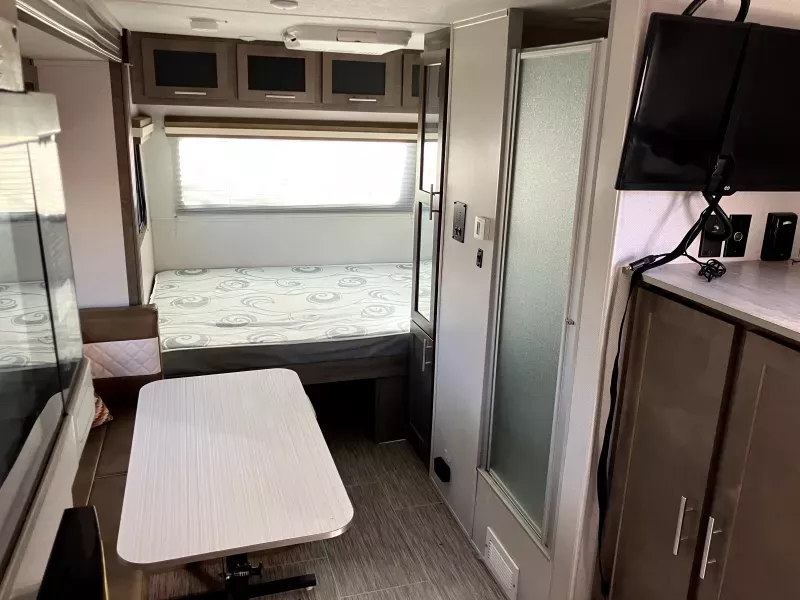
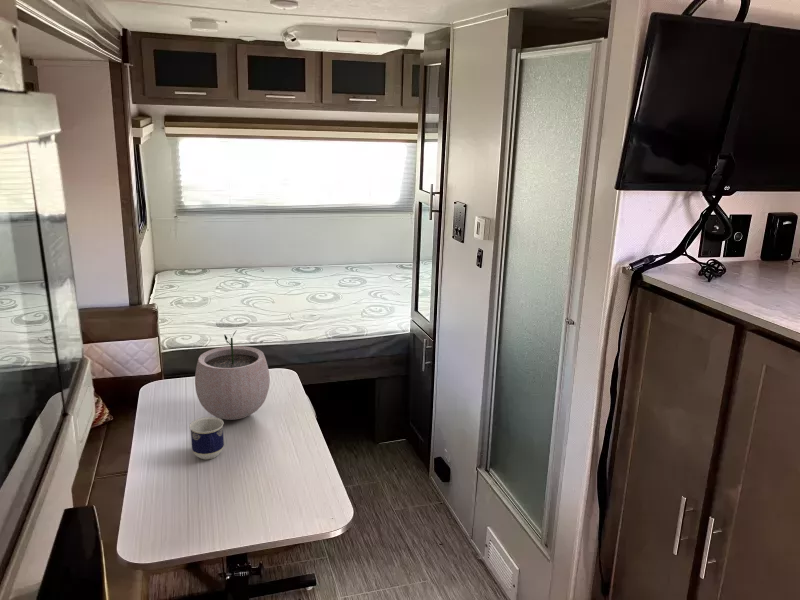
+ cup (208, 441)
+ plant pot (232, 373)
